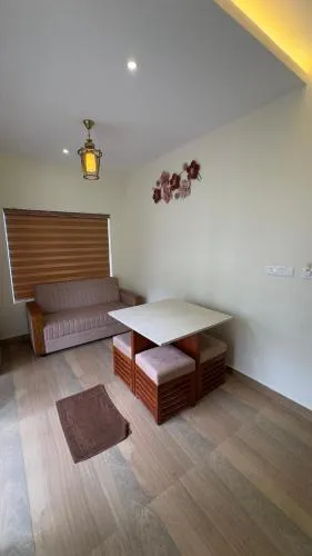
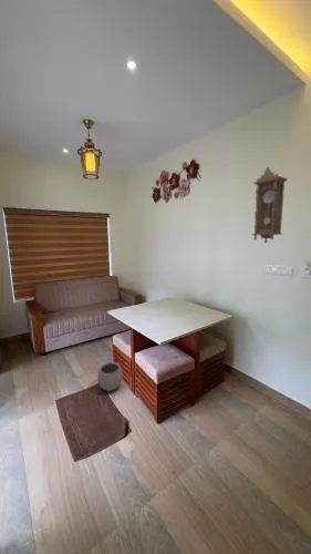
+ pendulum clock (268, 206)
+ plant pot (110, 372)
